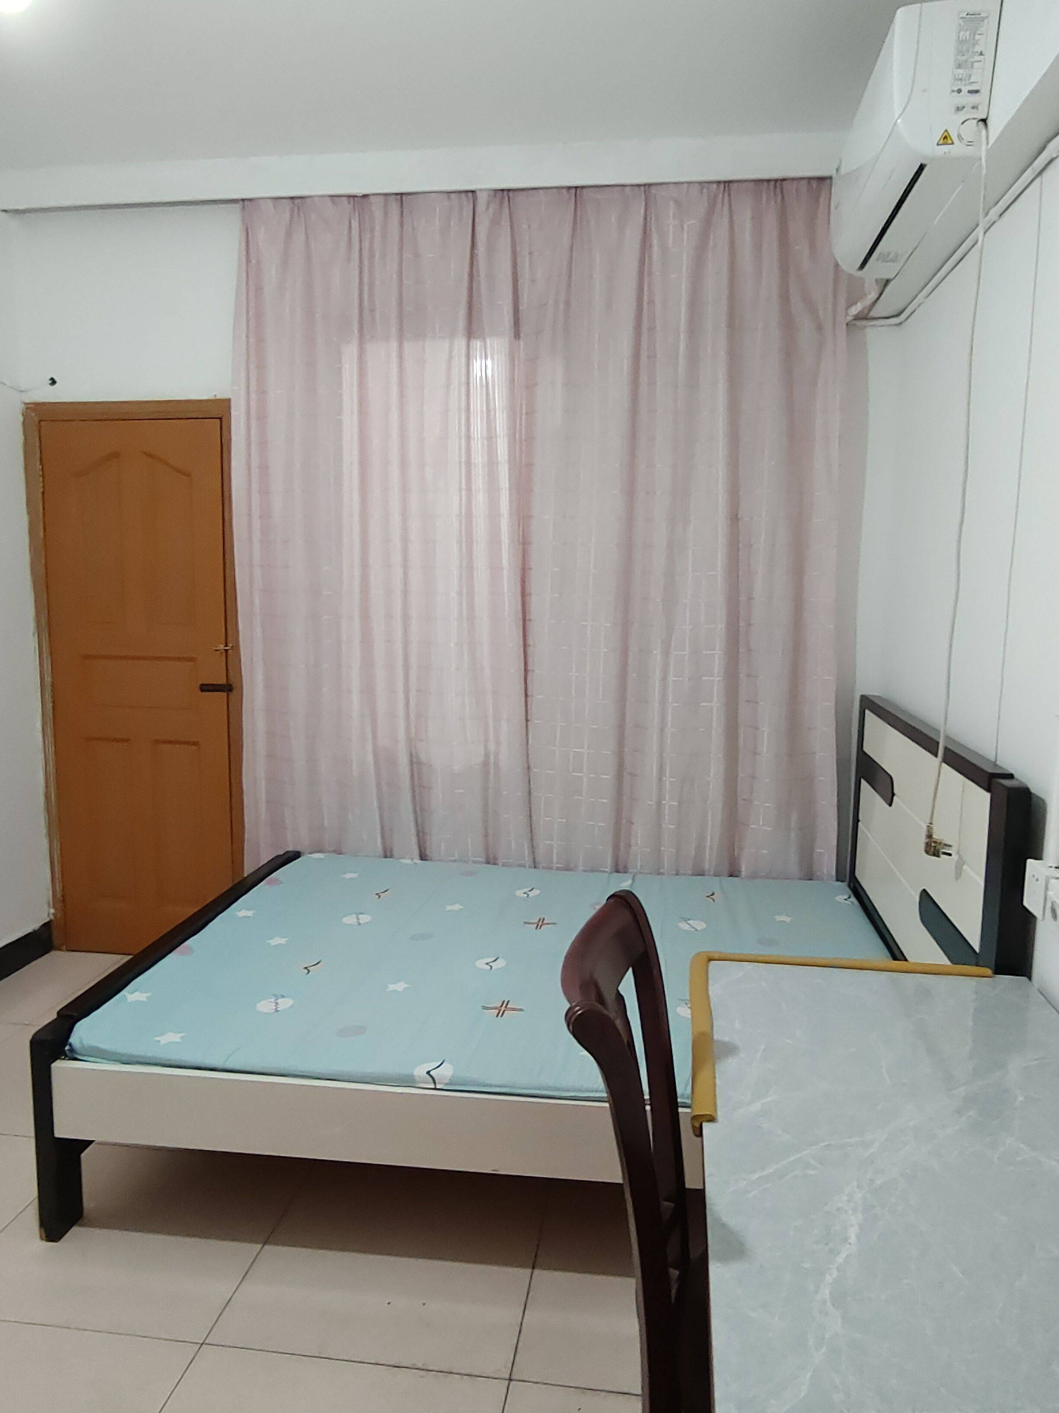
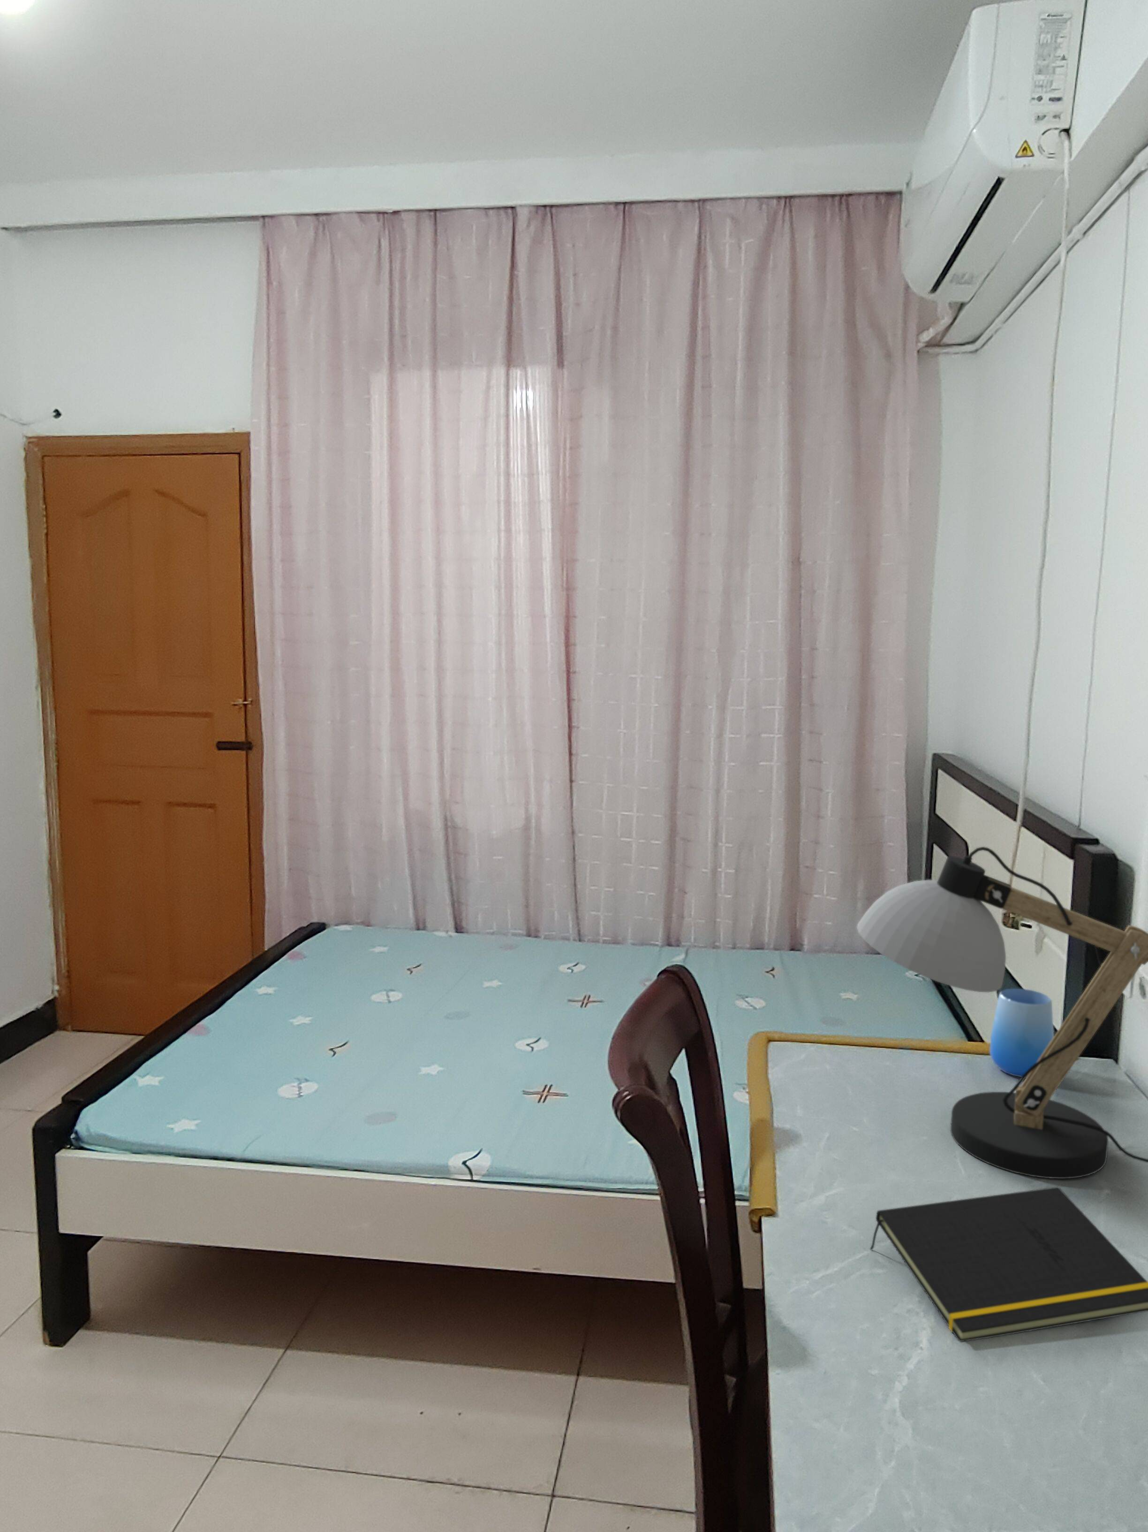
+ desk lamp (1001, 988)
+ notepad (1013, 1257)
+ cup (1023, 1033)
